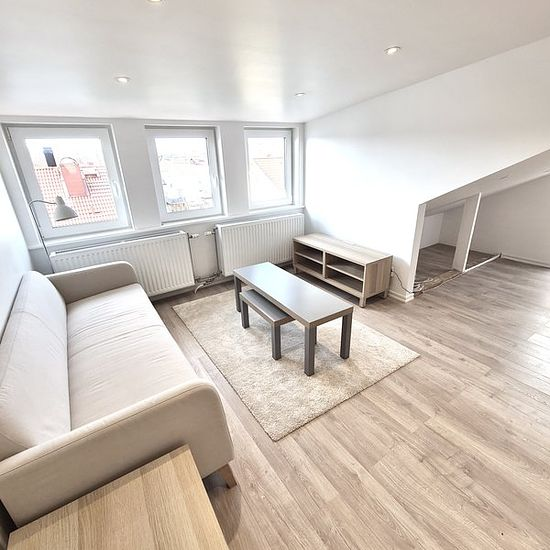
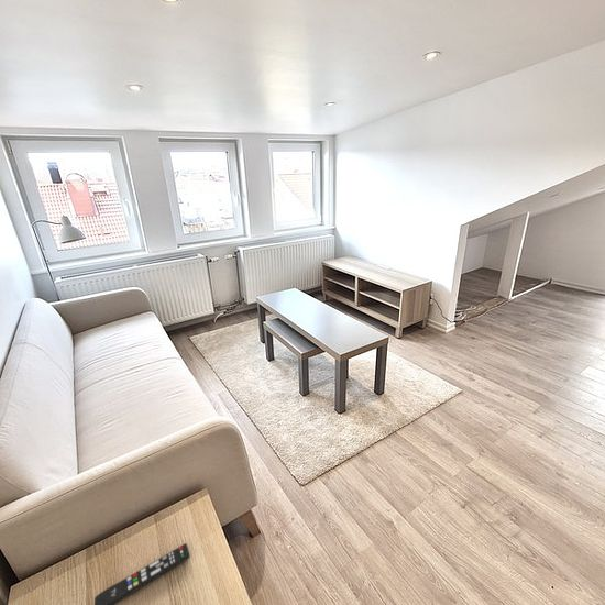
+ remote control (144, 576)
